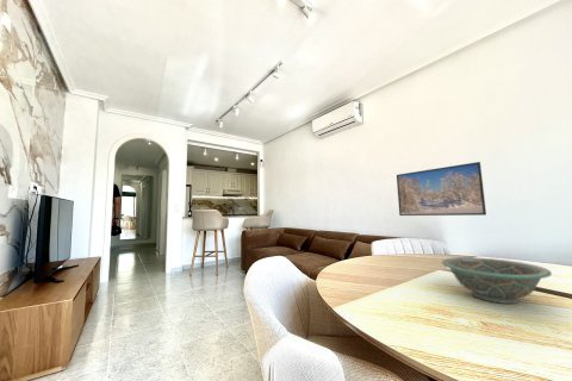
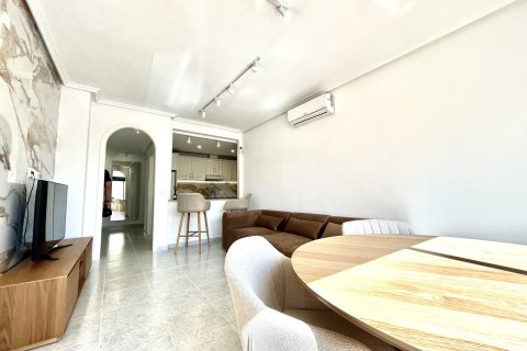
- decorative bowl (491, 280)
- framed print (435, 192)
